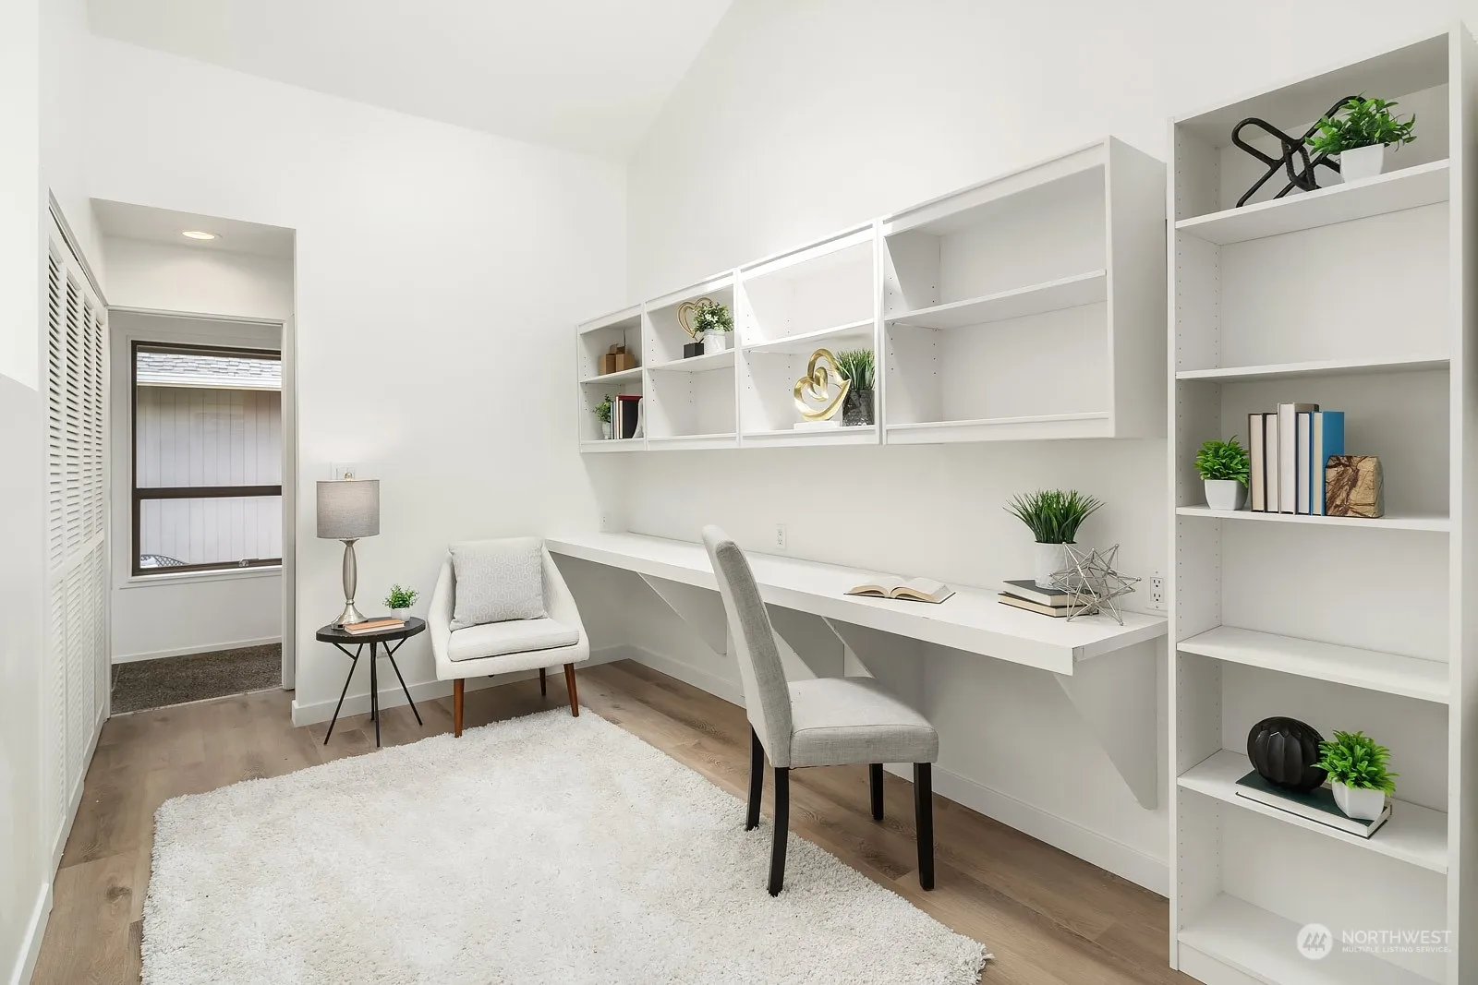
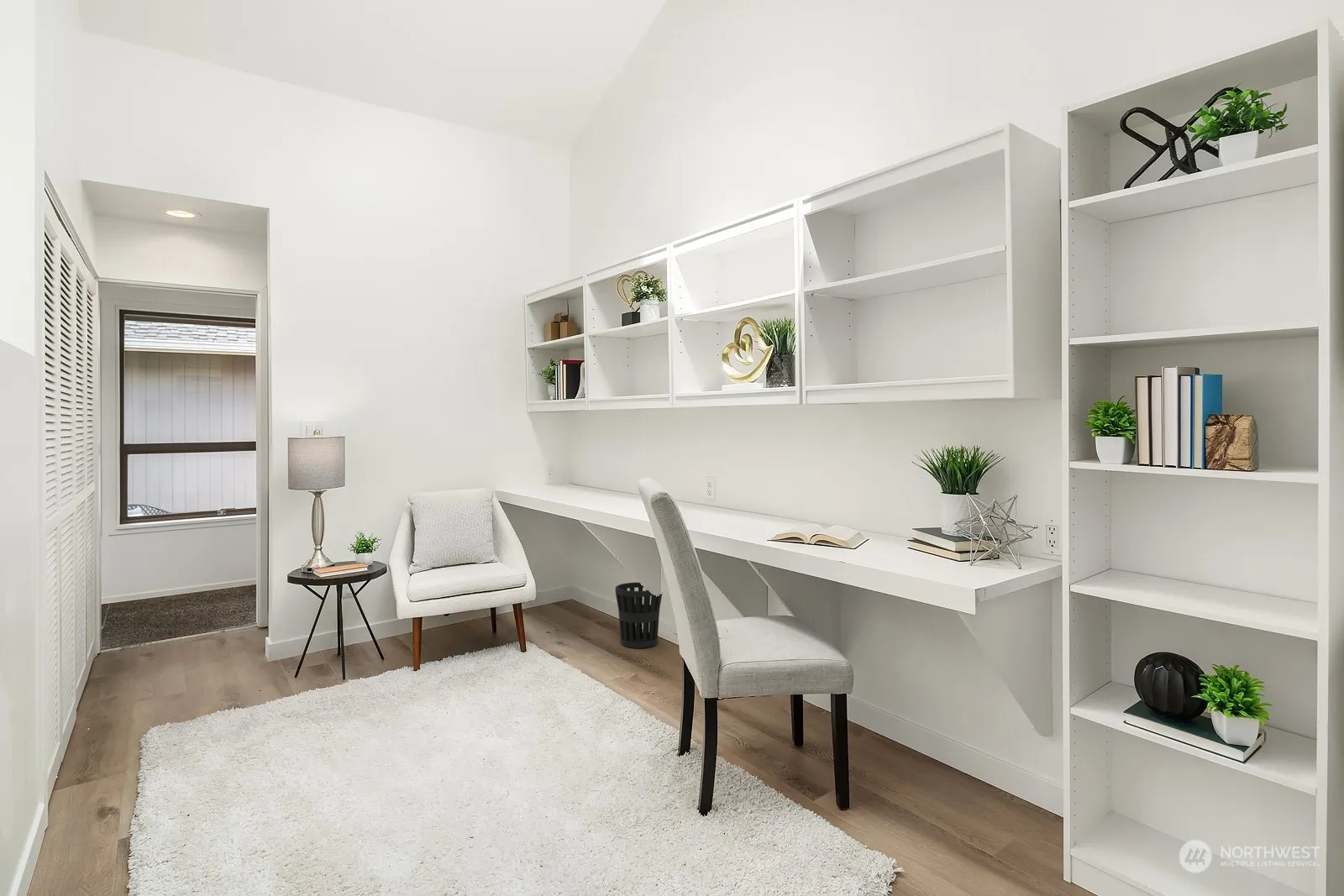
+ wastebasket (638, 615)
